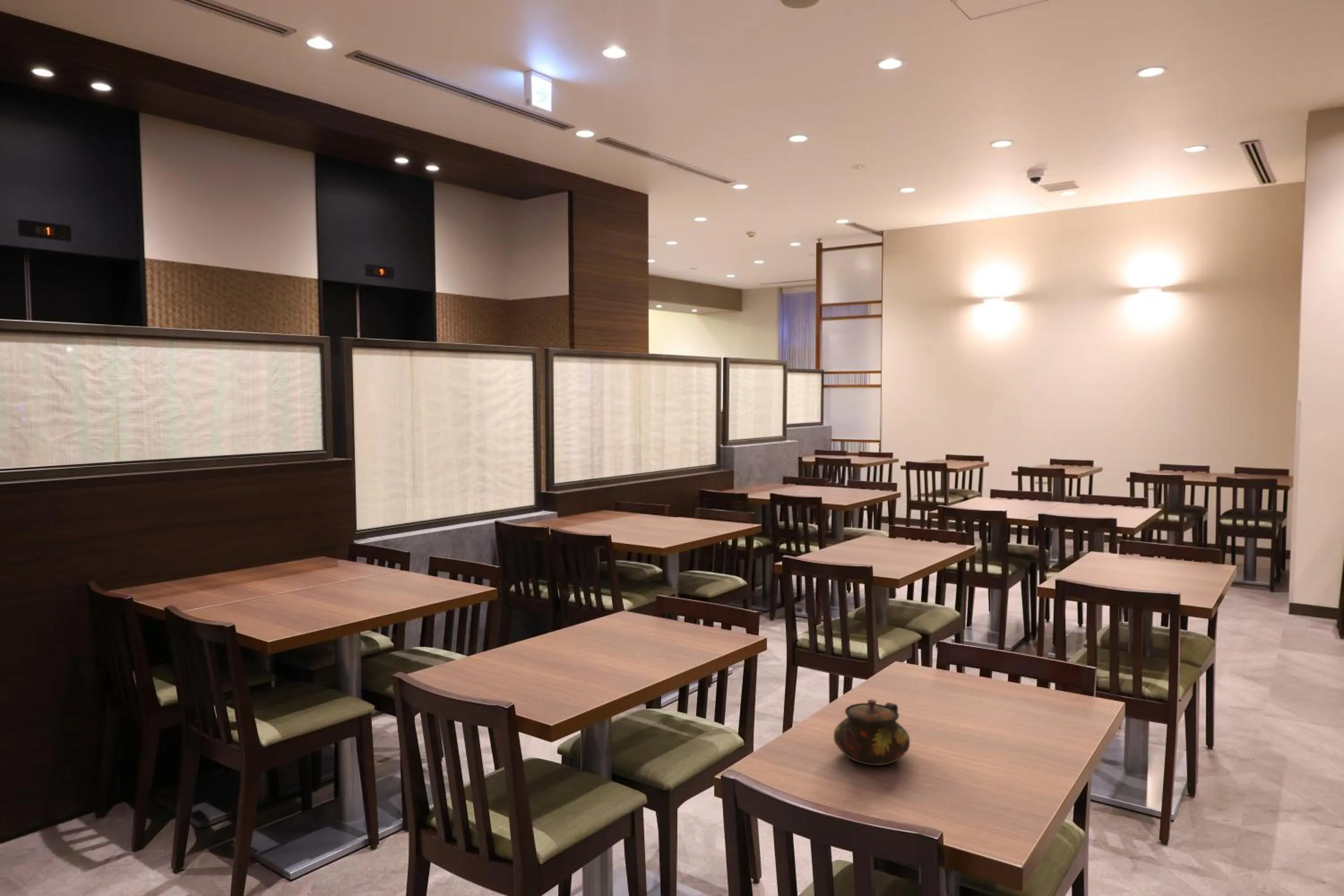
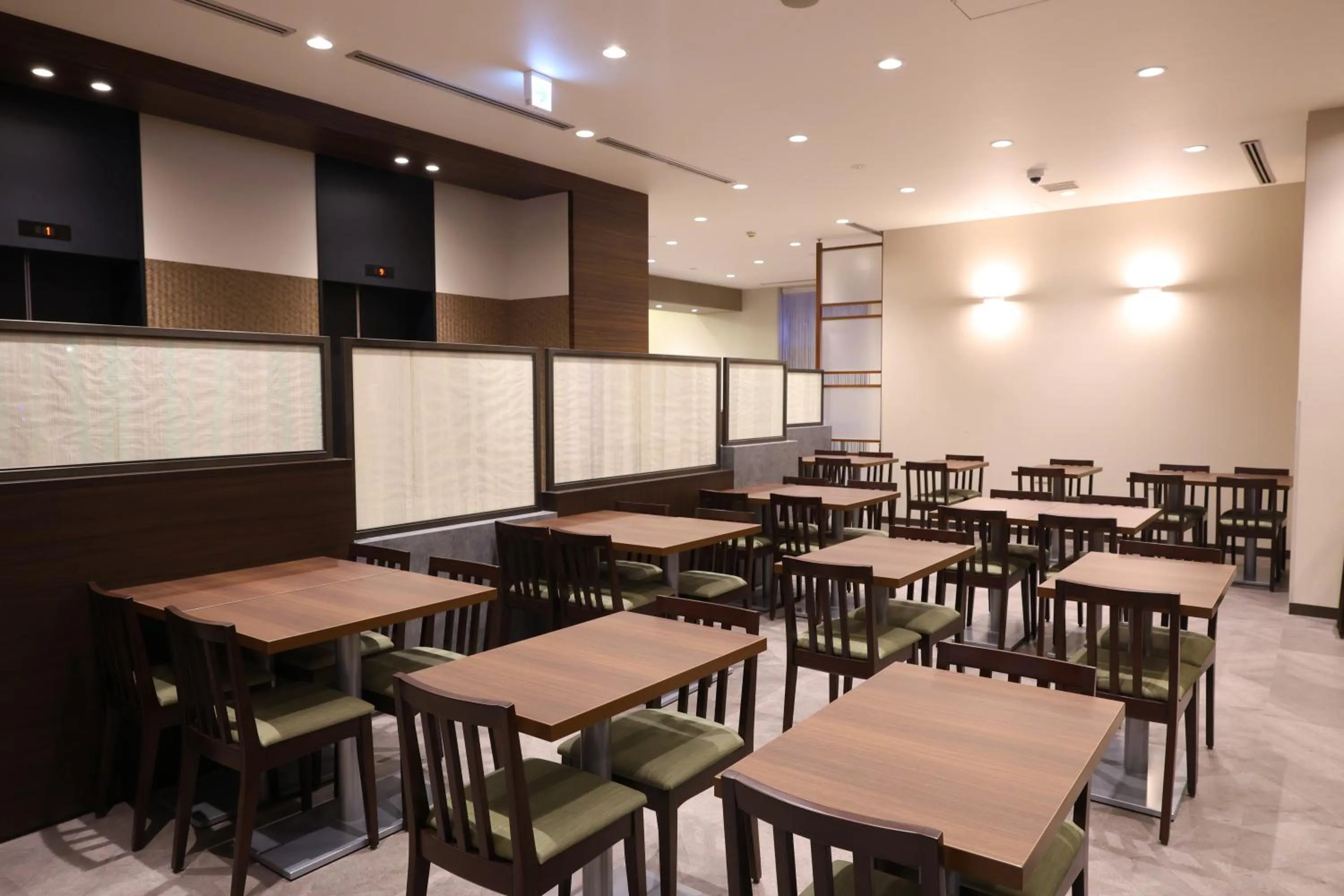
- teapot (871, 728)
